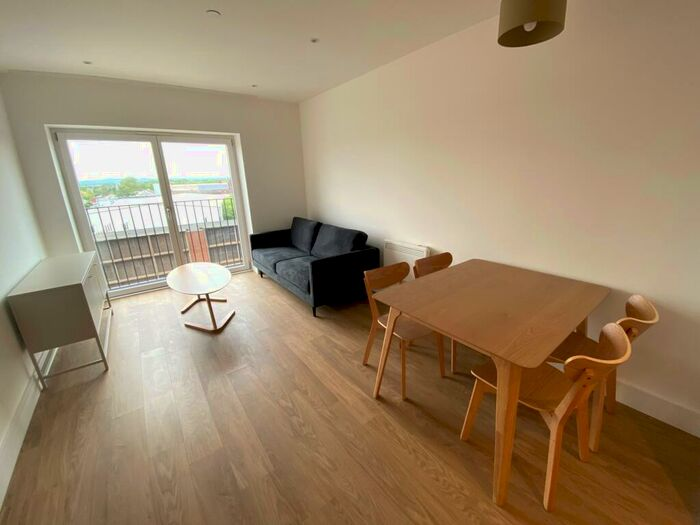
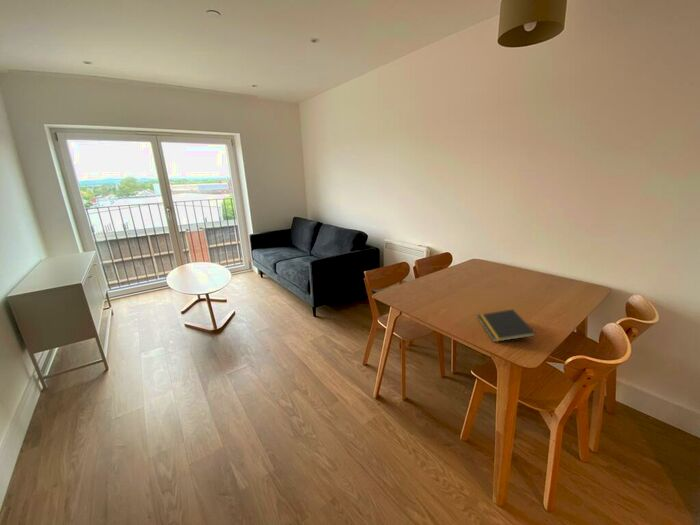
+ notepad (503, 324)
